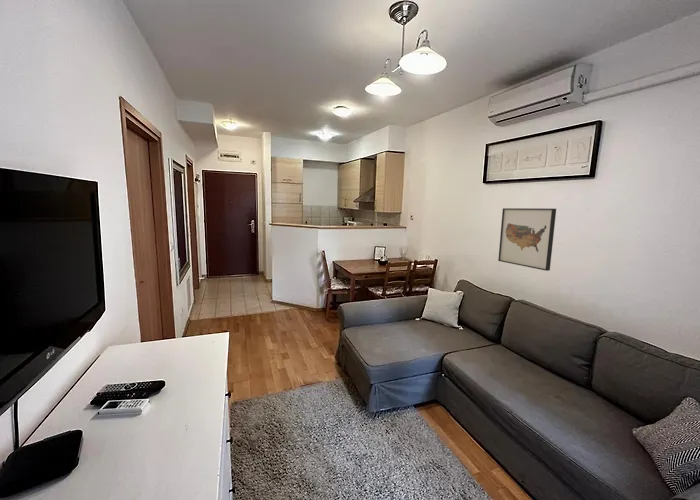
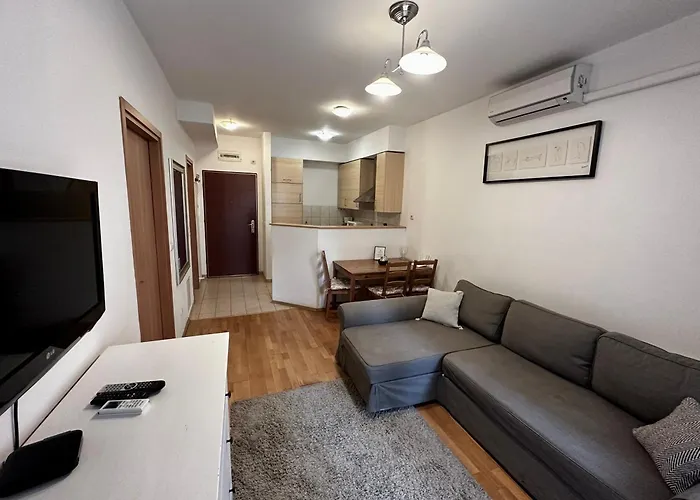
- wall art (524, 237)
